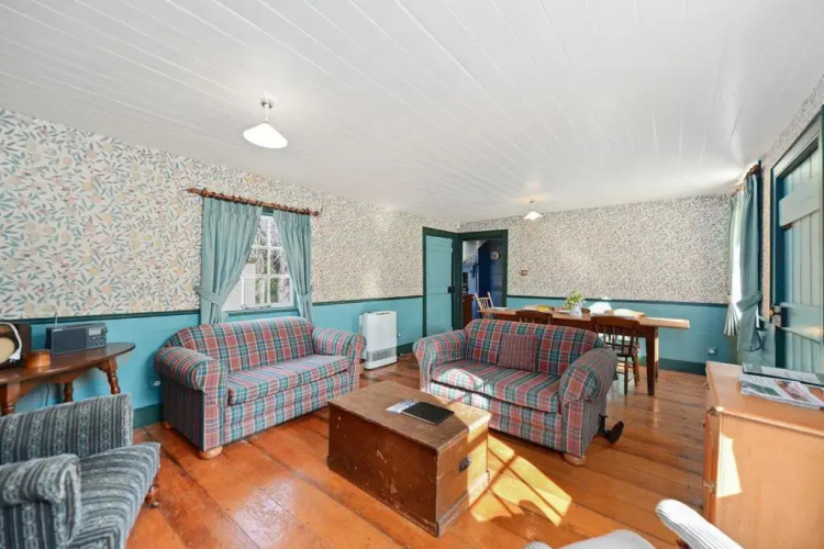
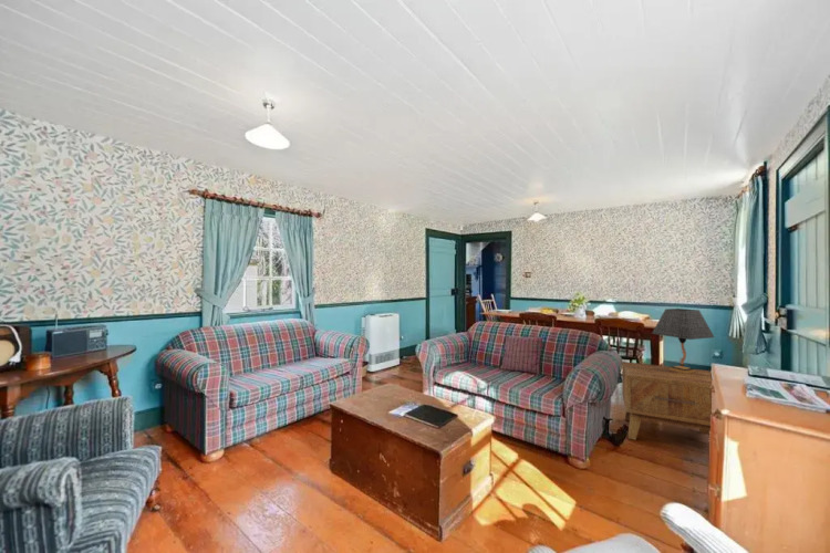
+ side table (668, 404)
+ table lamp (682, 340)
